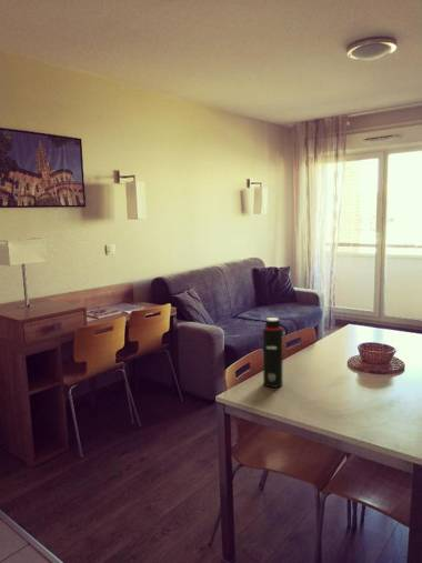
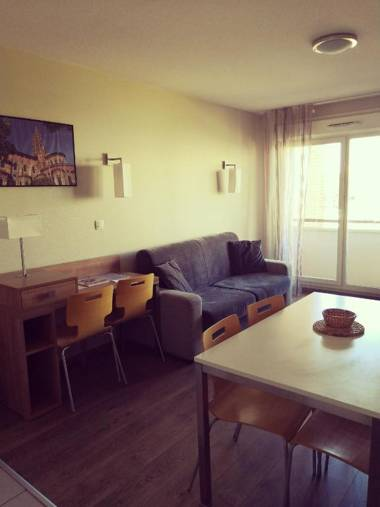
- water bottle (274, 351)
